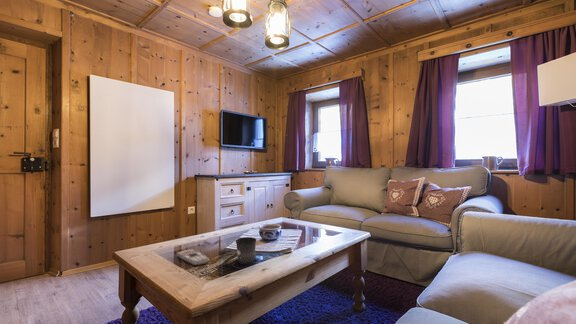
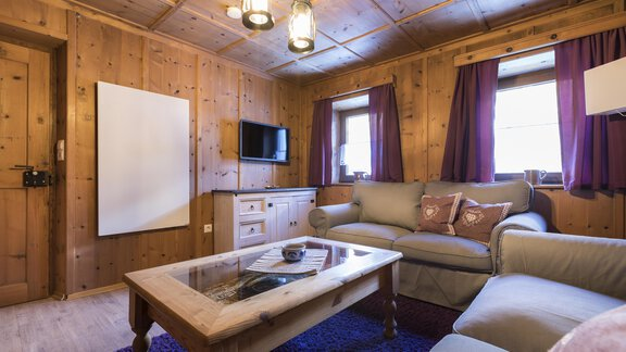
- remote control (193, 257)
- mug (244, 250)
